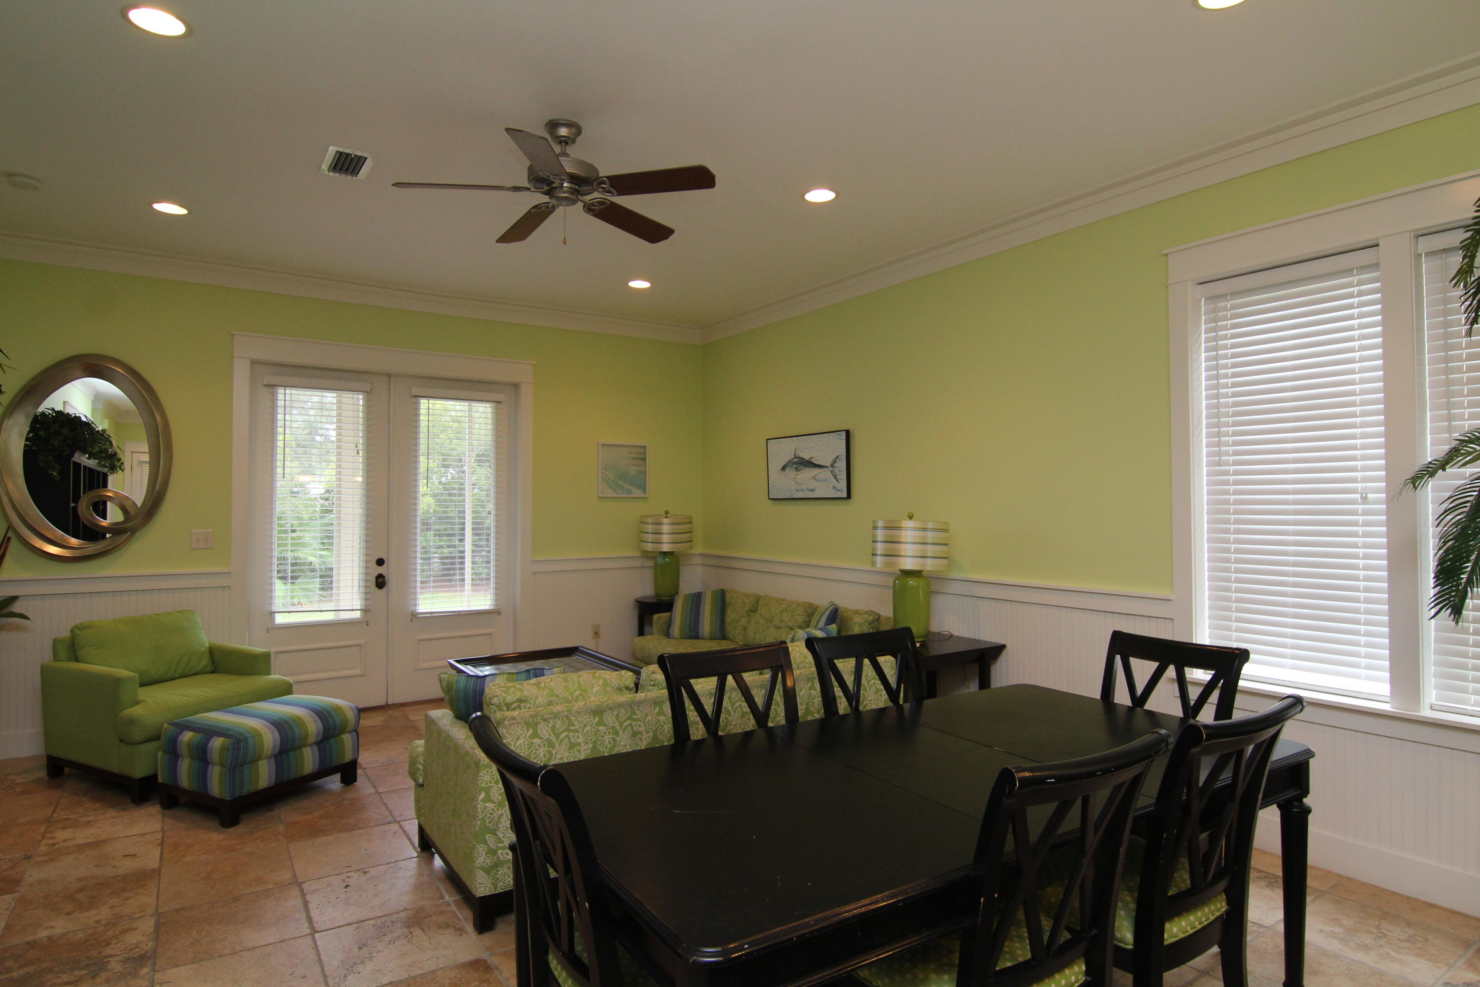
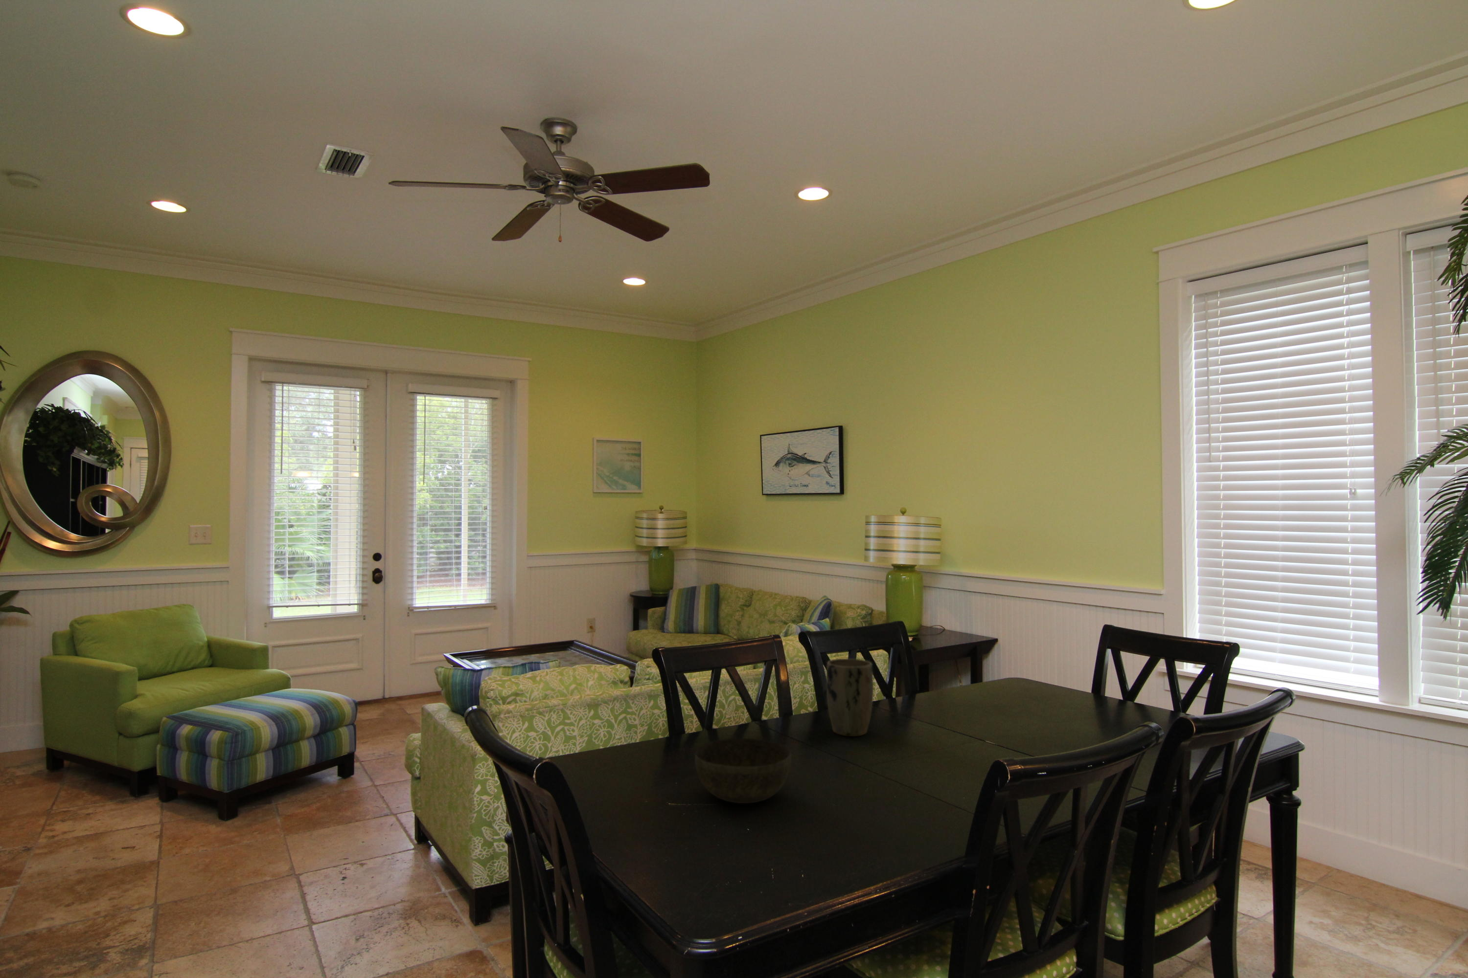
+ plant pot (850, 696)
+ bowl (743, 774)
